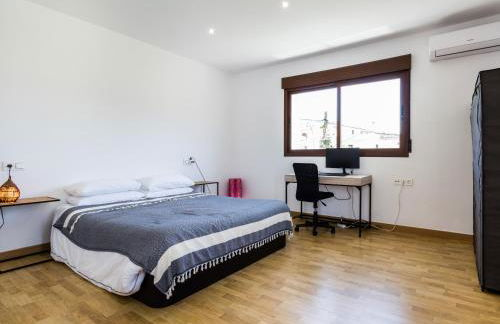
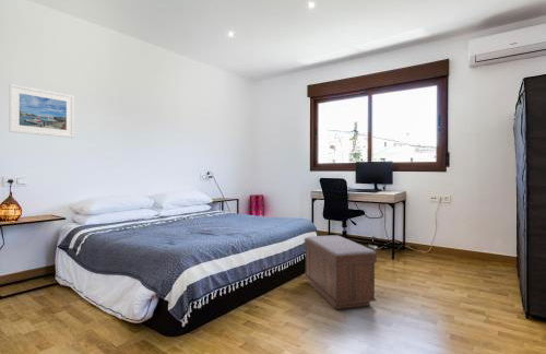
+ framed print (44, 113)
+ bench (336, 267)
